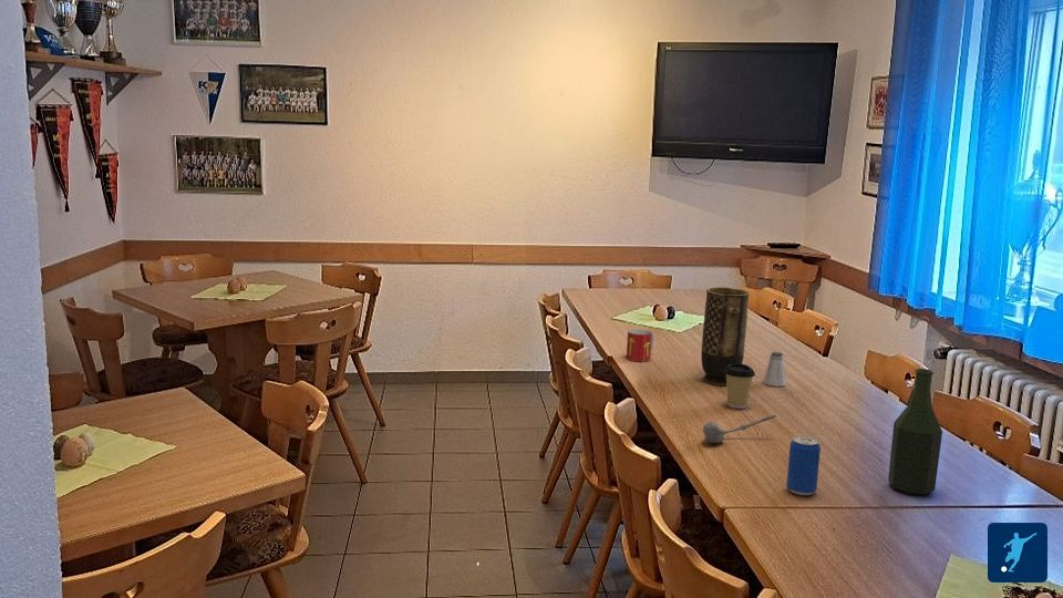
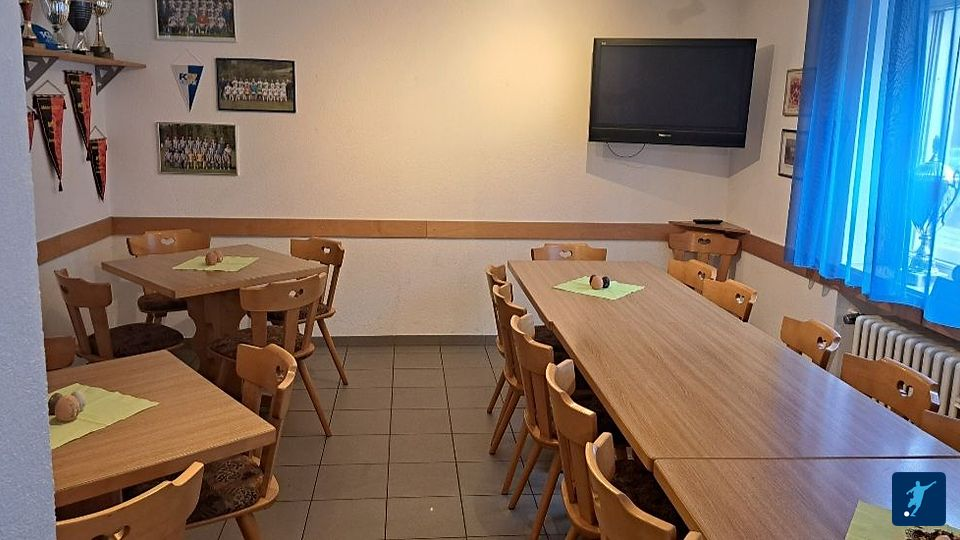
- coffee cup (737, 385)
- beverage can (803, 465)
- saltshaker (775, 368)
- mug (642, 344)
- bottle (917, 430)
- vase (723, 336)
- spoon (740, 429)
